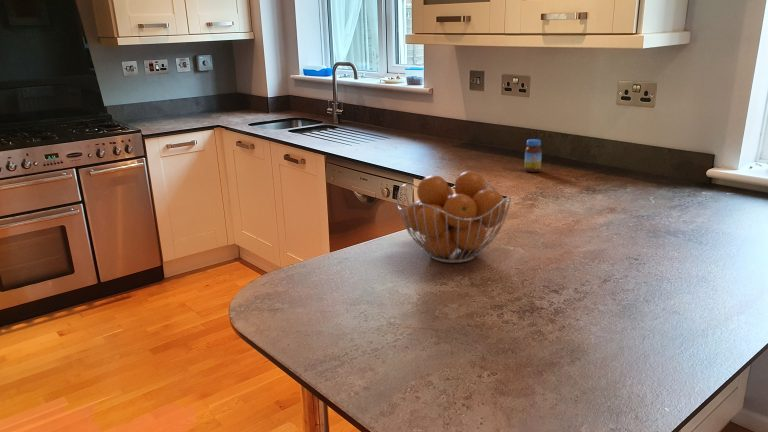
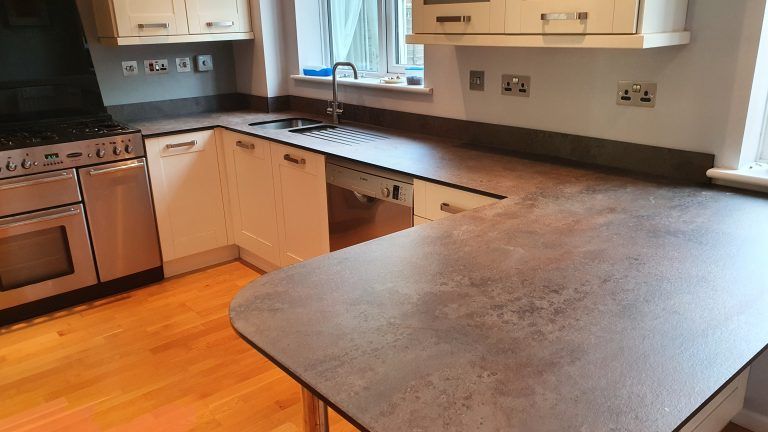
- fruit basket (452, 215)
- jar (533, 155)
